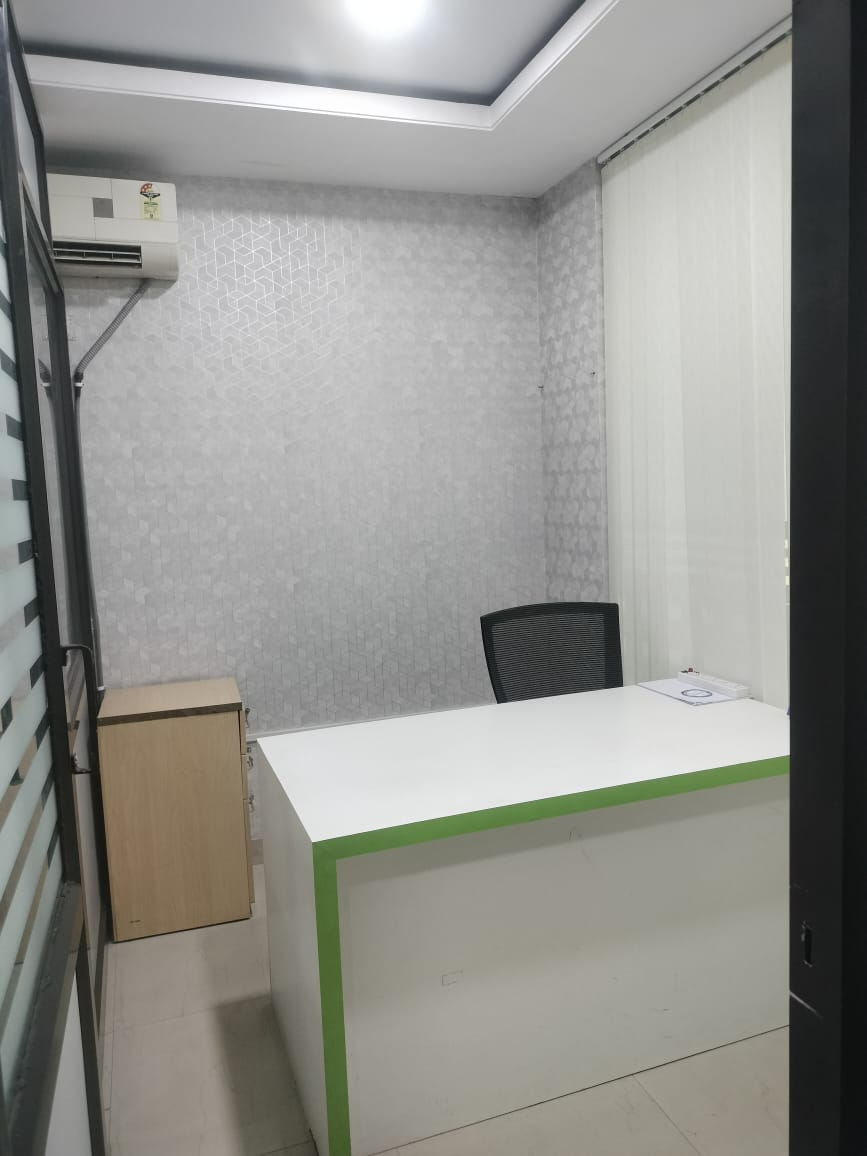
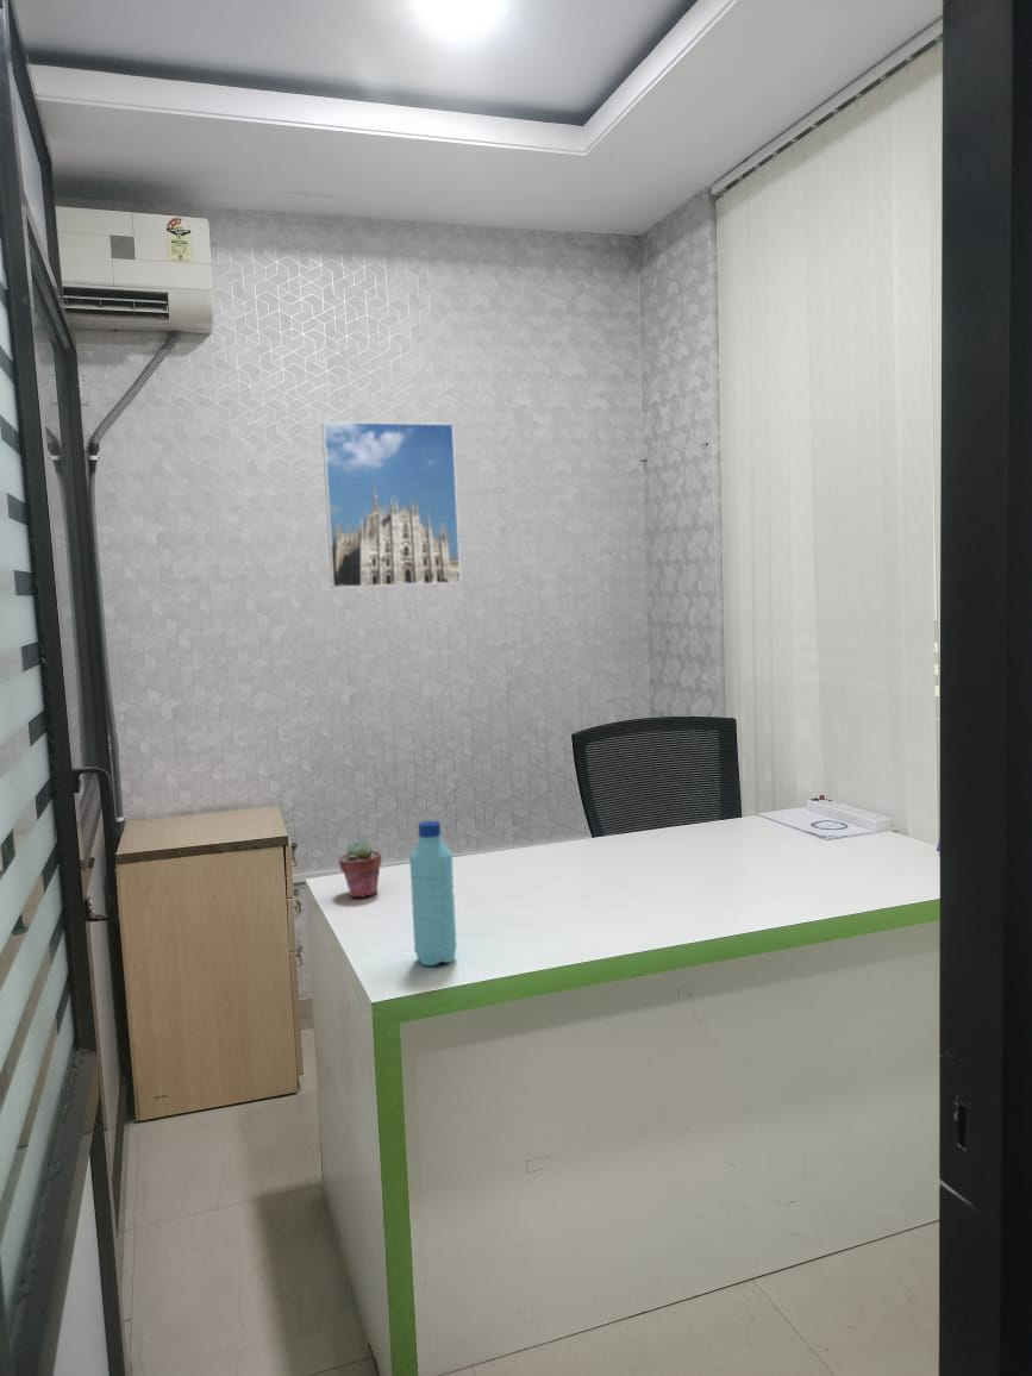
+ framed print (393, 505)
+ potted succulent (361, 867)
+ water bottle (432, 892)
